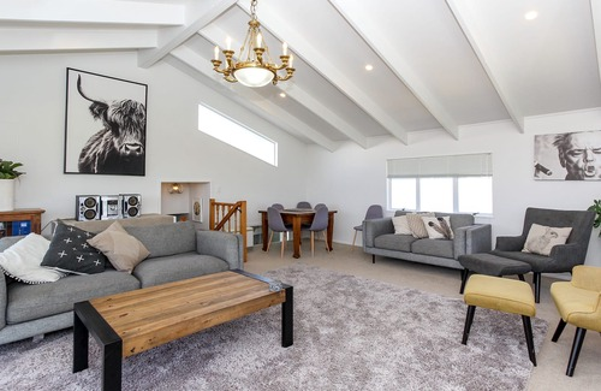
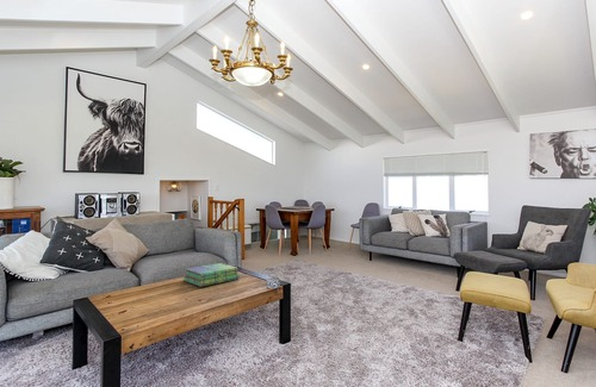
+ stack of books (211, 274)
